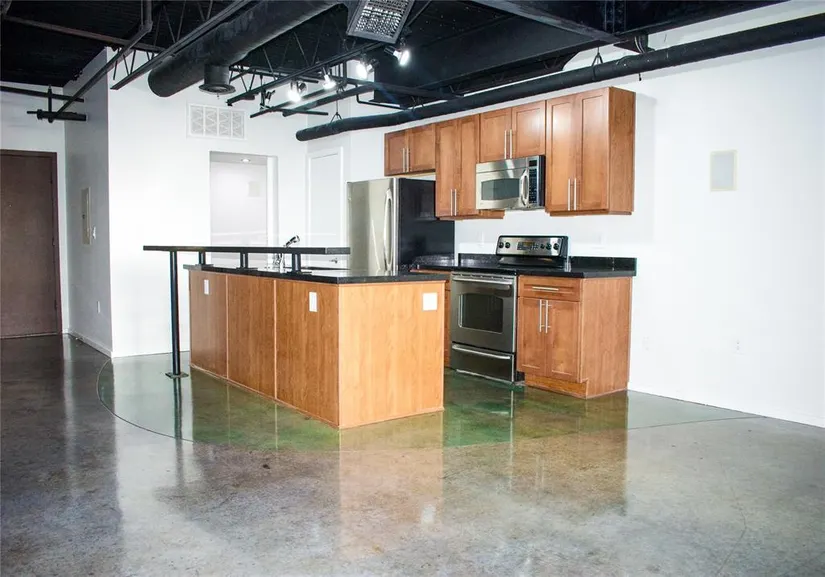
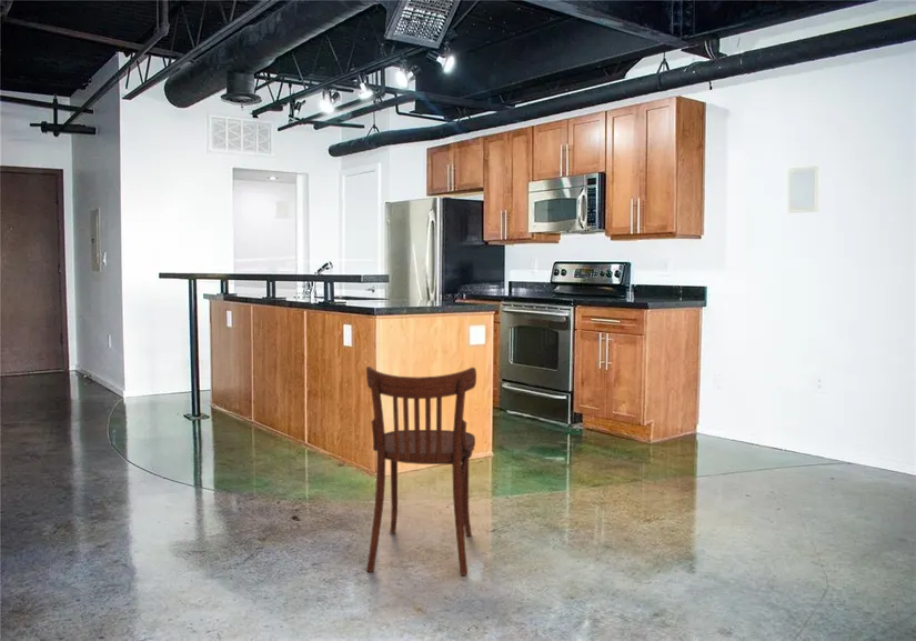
+ dining chair (423, 458)
